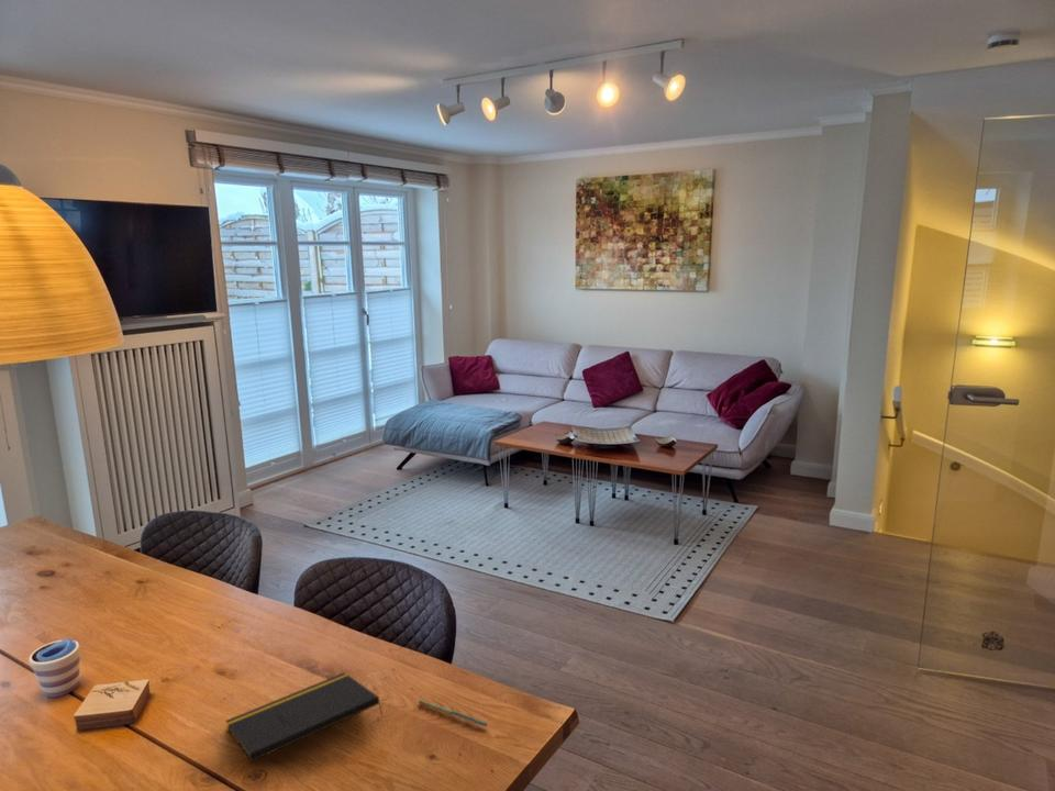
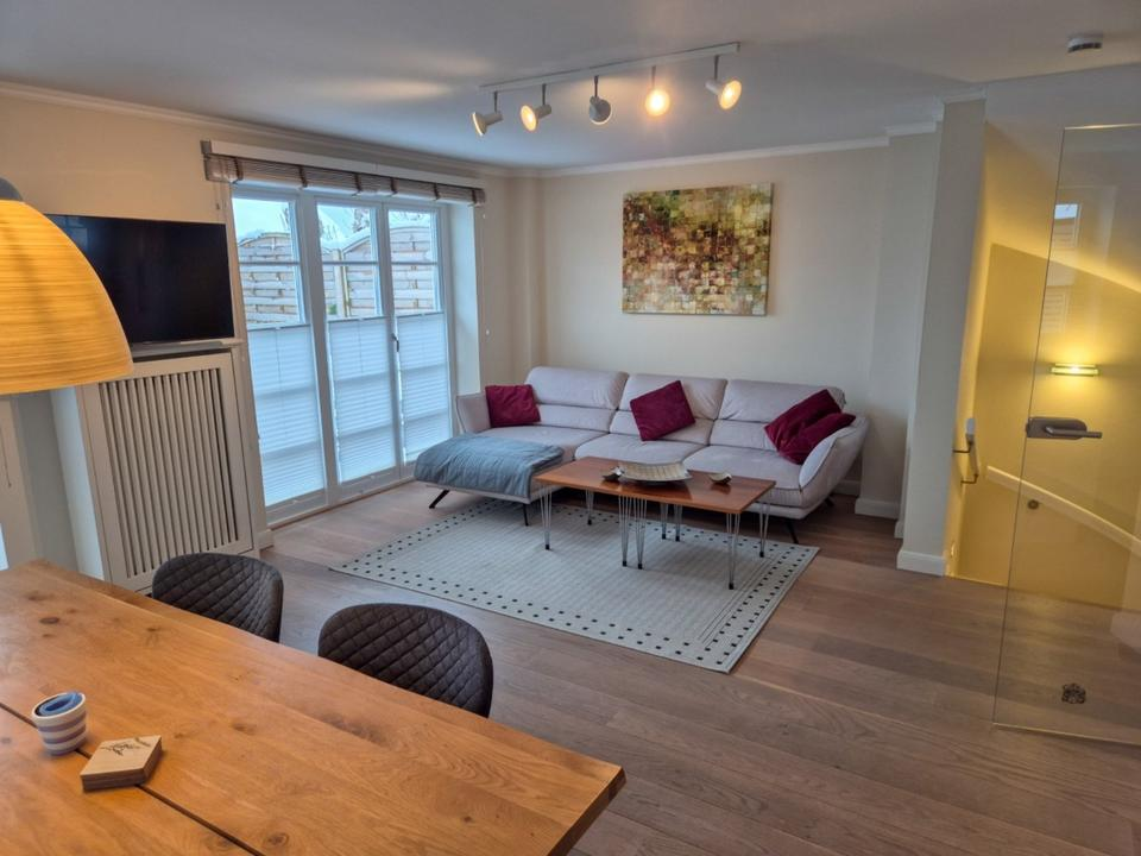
- pen (452, 712)
- notepad (302, 712)
